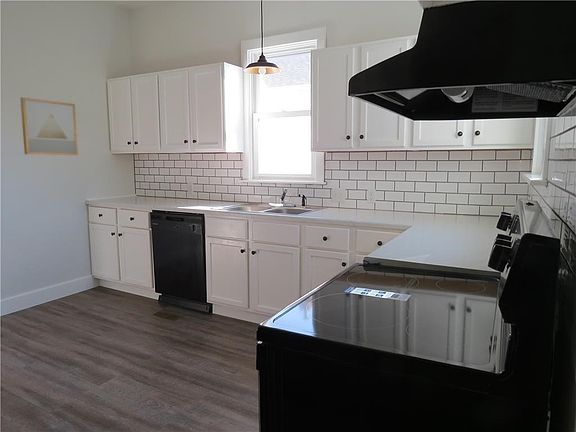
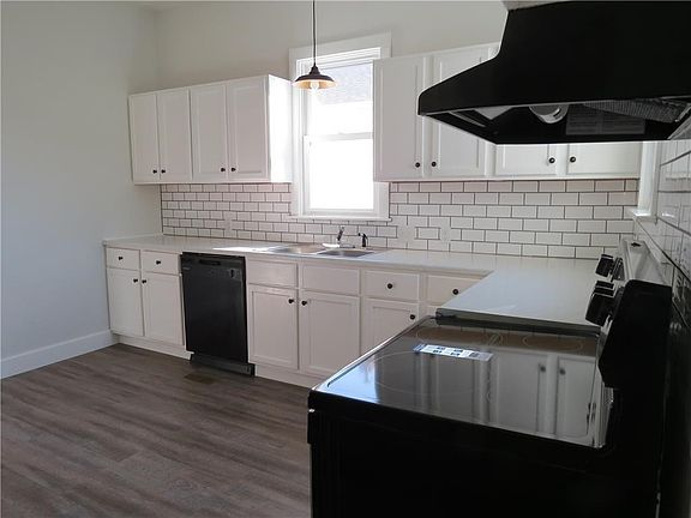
- wall art (50, 128)
